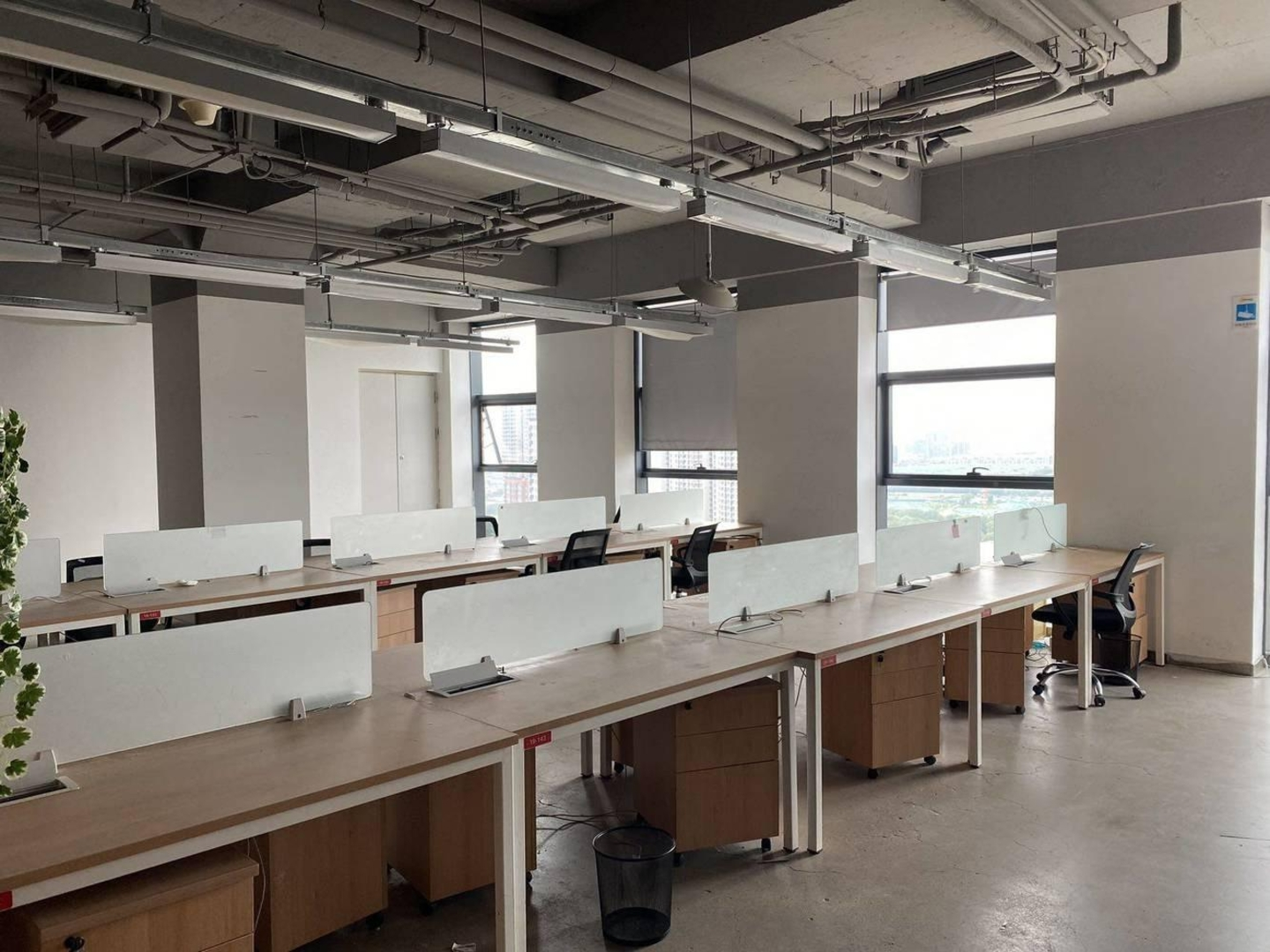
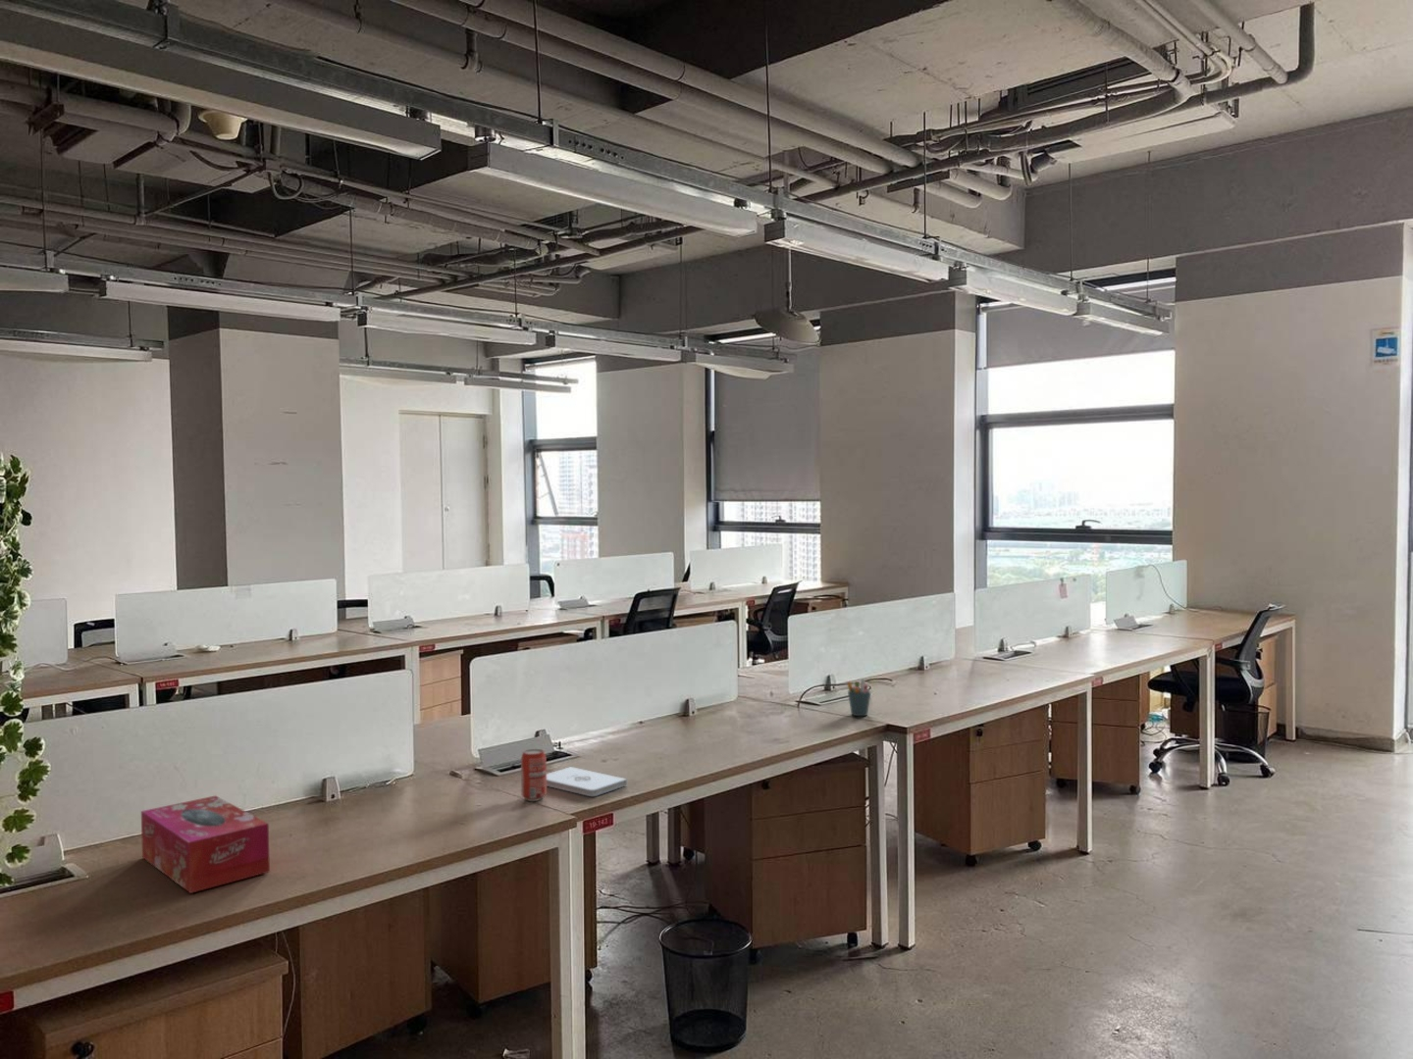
+ beverage can (534, 774)
+ notepad (581, 781)
+ pen holder (859, 695)
+ tissue box (204, 840)
